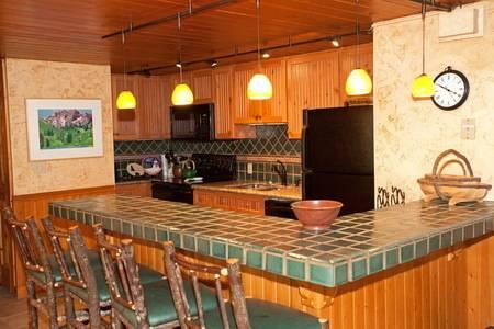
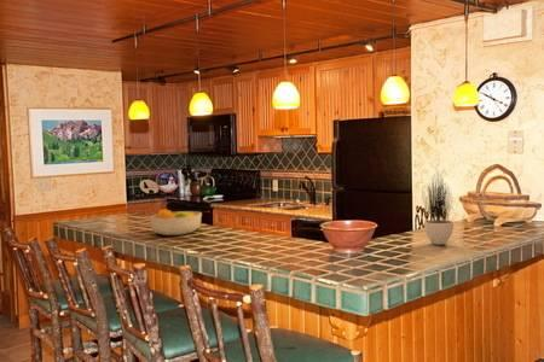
+ potted plant (435, 209)
+ fruit bowl (176, 218)
